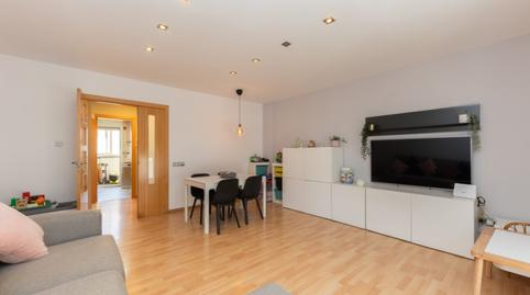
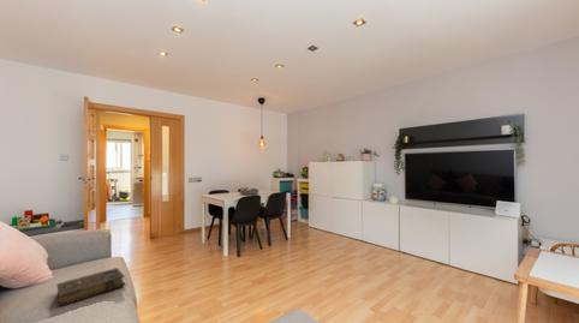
+ book (91, 283)
